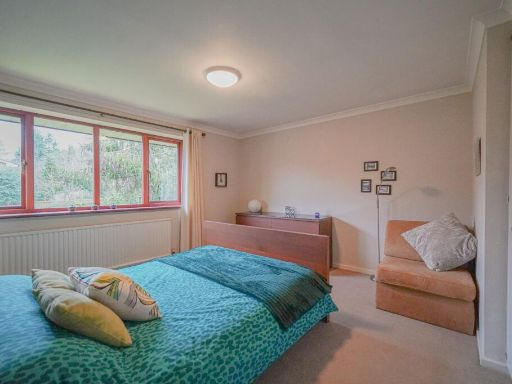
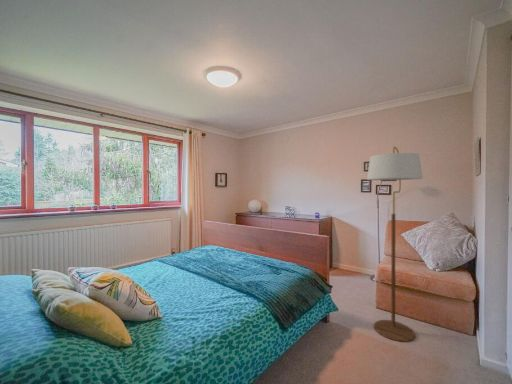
+ floor lamp (394, 238)
